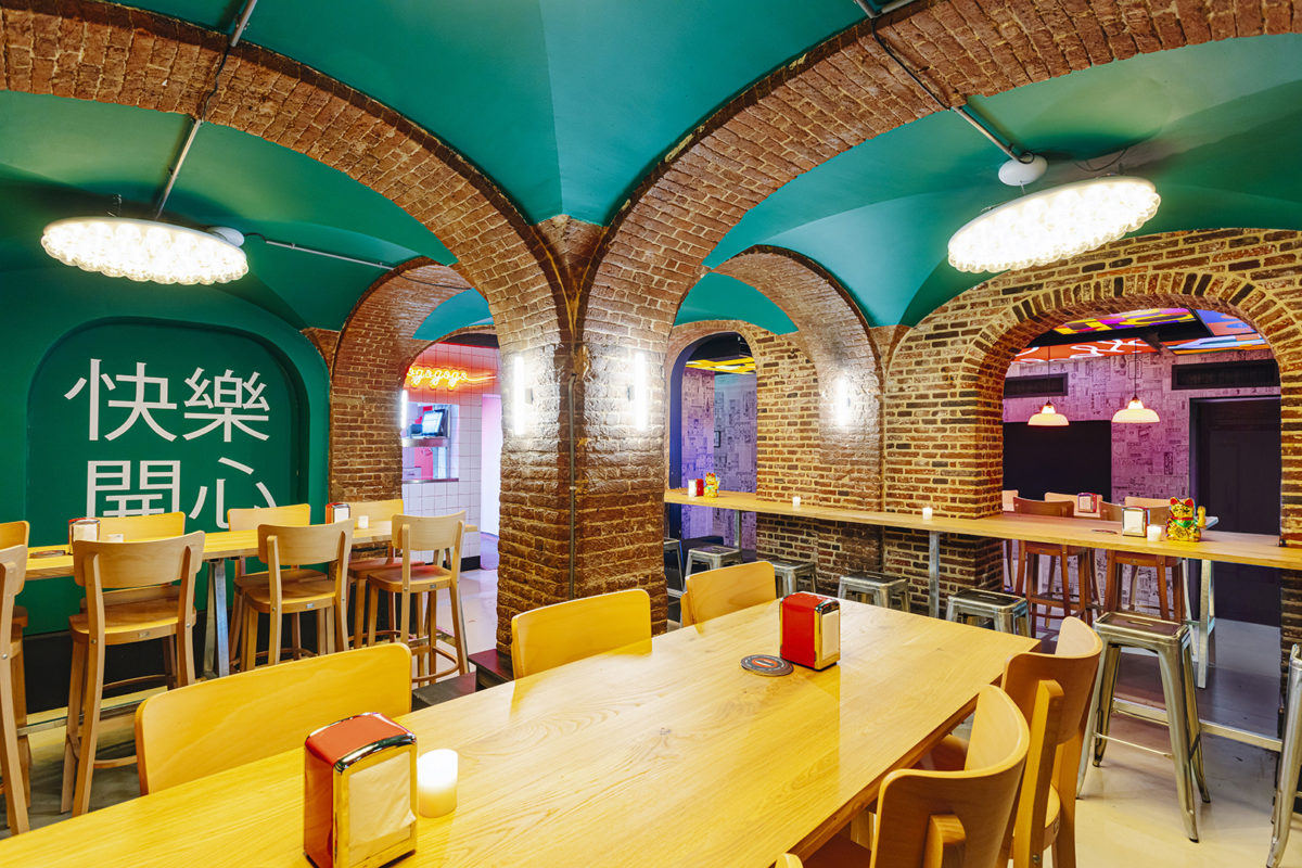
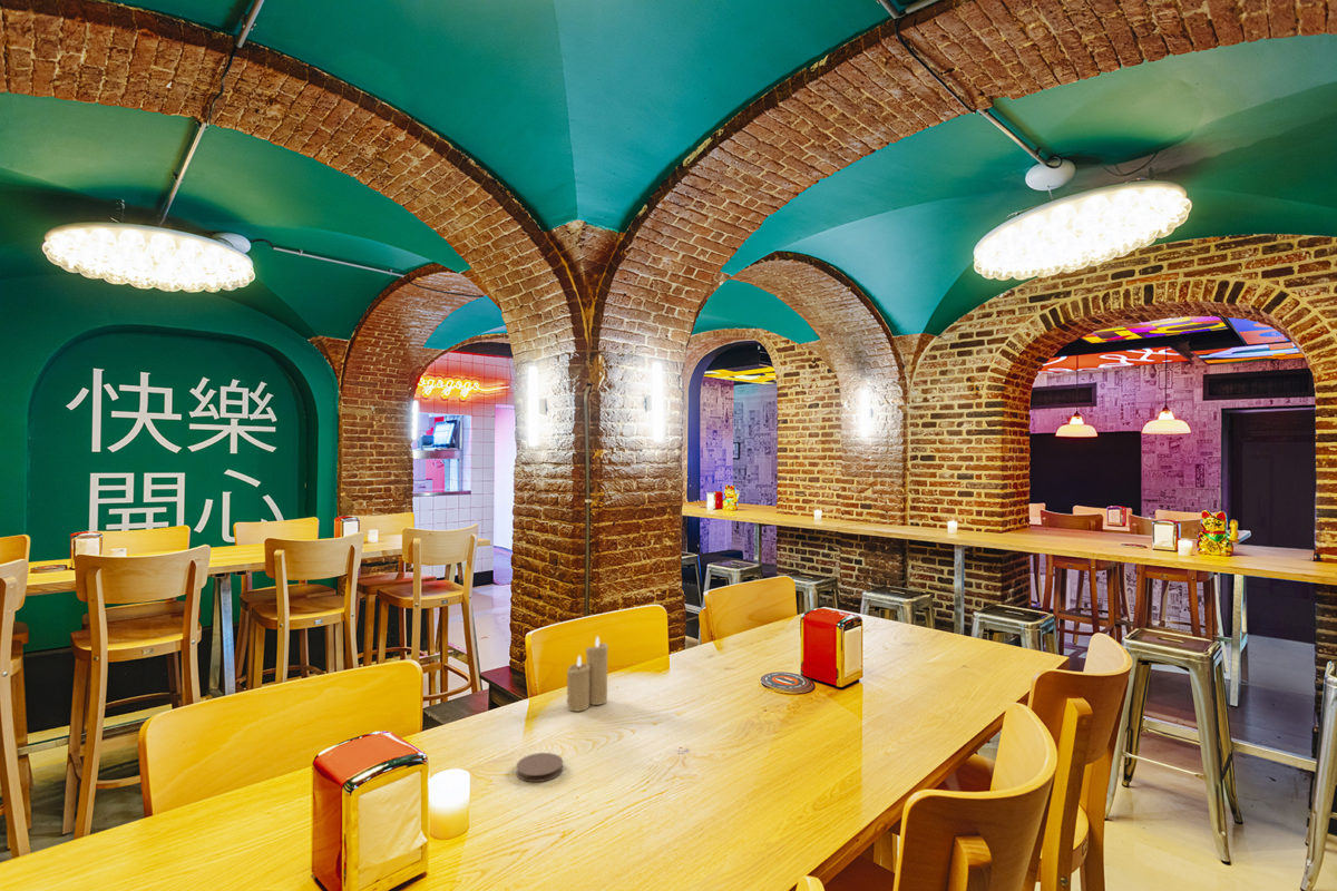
+ coaster (539, 766)
+ candle (587, 670)
